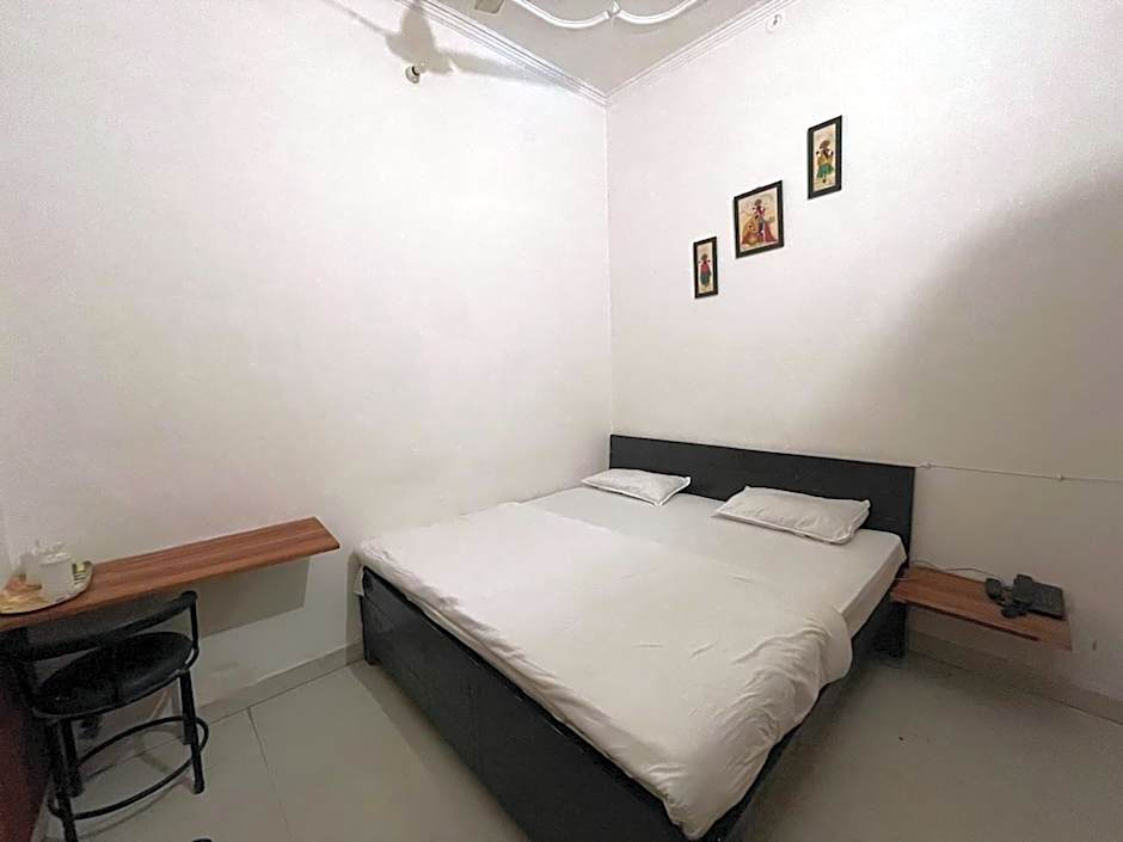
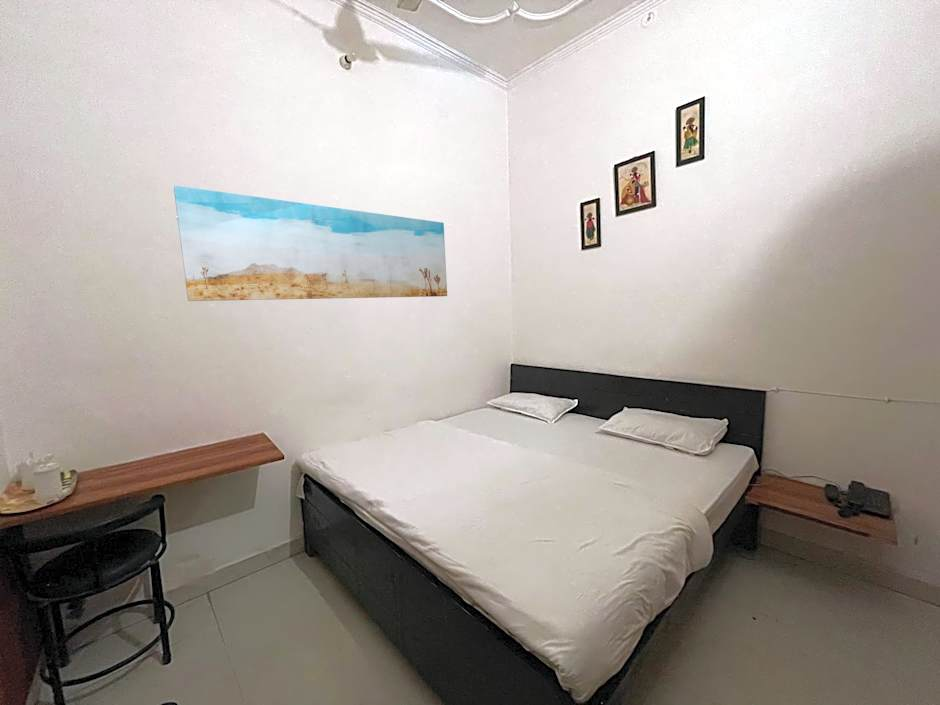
+ wall art (340, 254)
